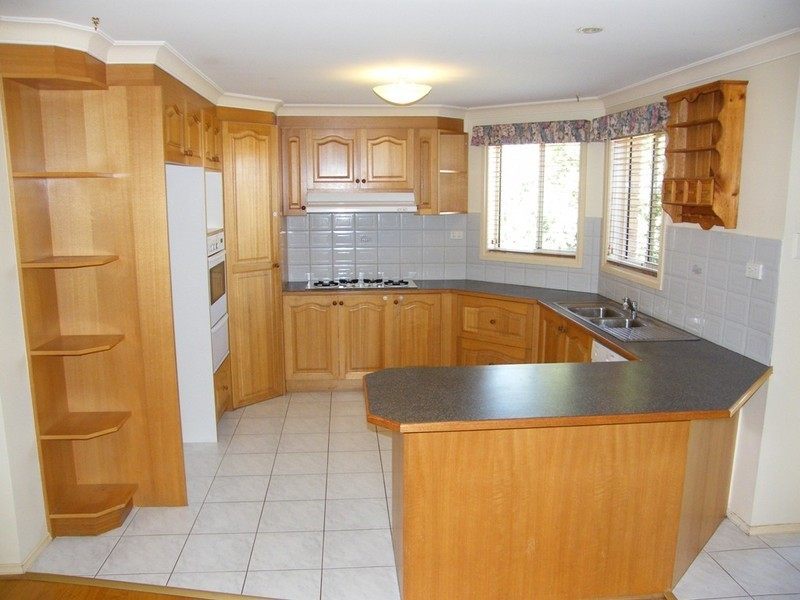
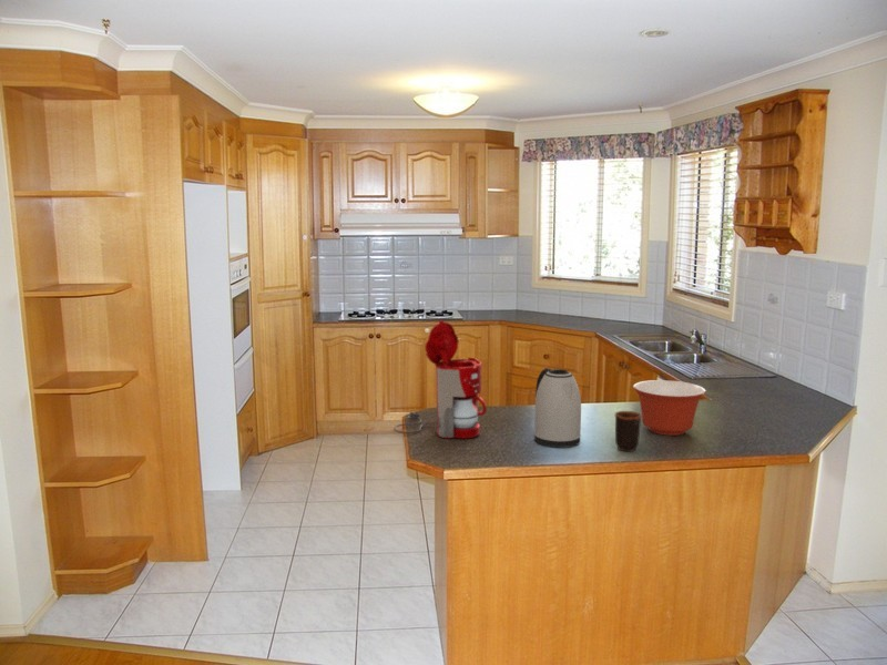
+ mug (629, 430)
+ kettle (553, 402)
+ coffee maker (436, 375)
+ mixing bowl (667, 409)
